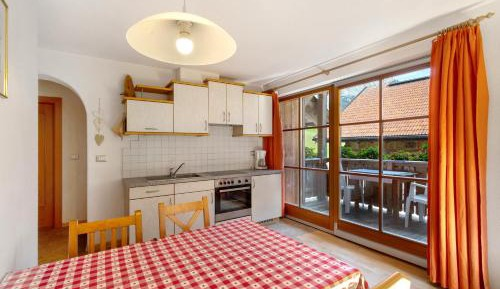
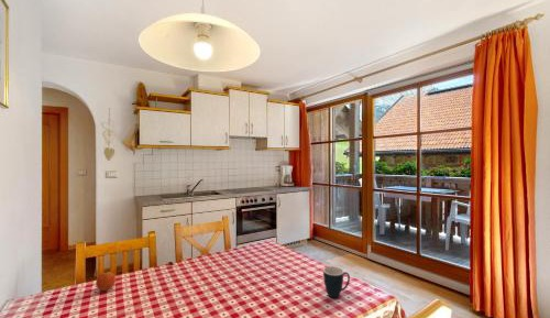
+ mug (337, 282)
+ fruit (106, 279)
